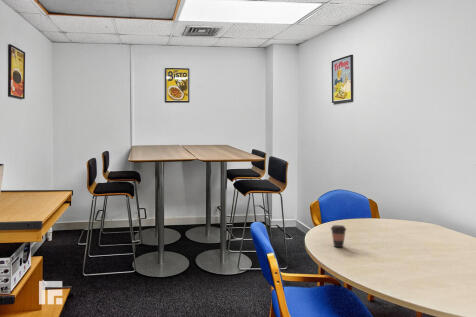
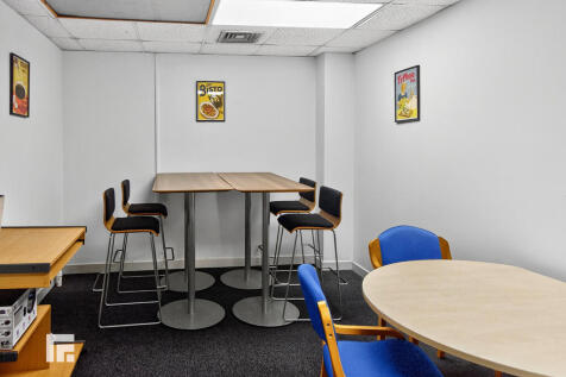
- coffee cup (338, 236)
